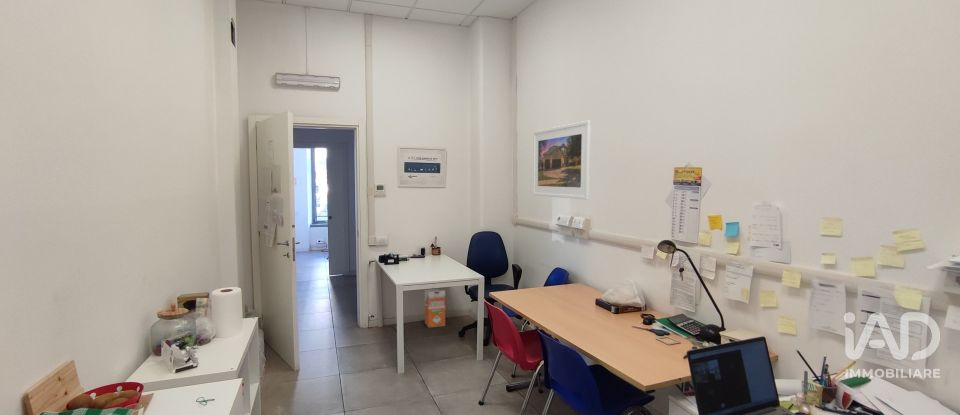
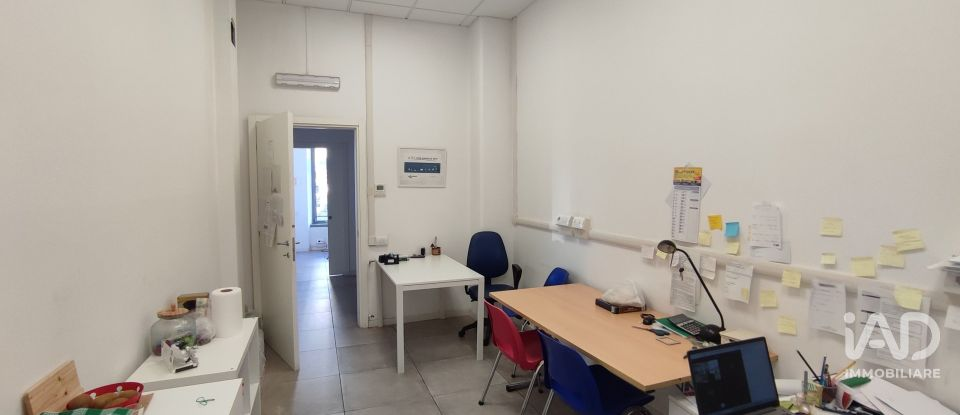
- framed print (558, 162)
- waste bin (435, 306)
